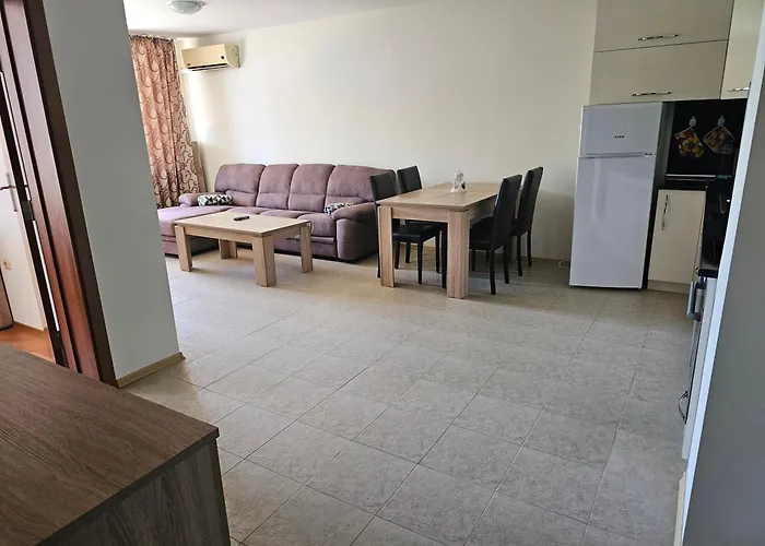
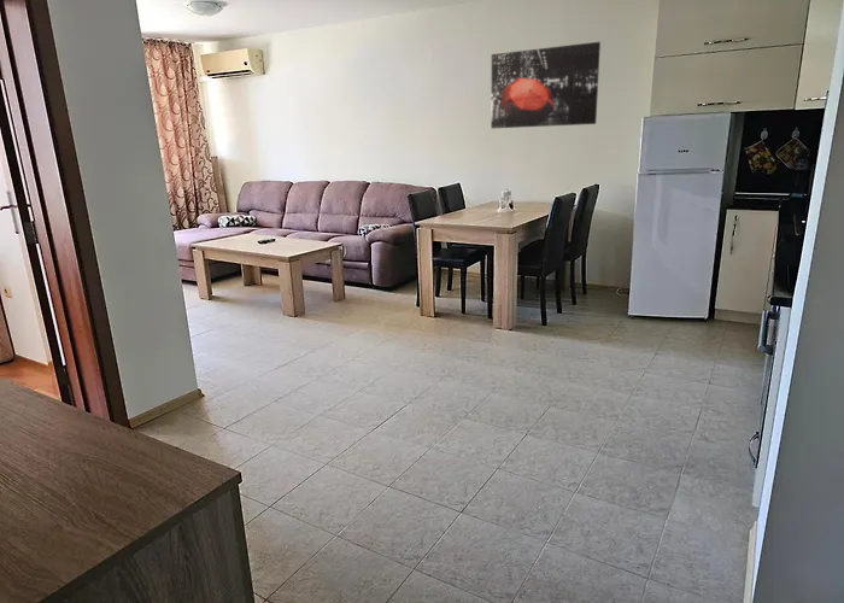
+ wall art (541, 88)
